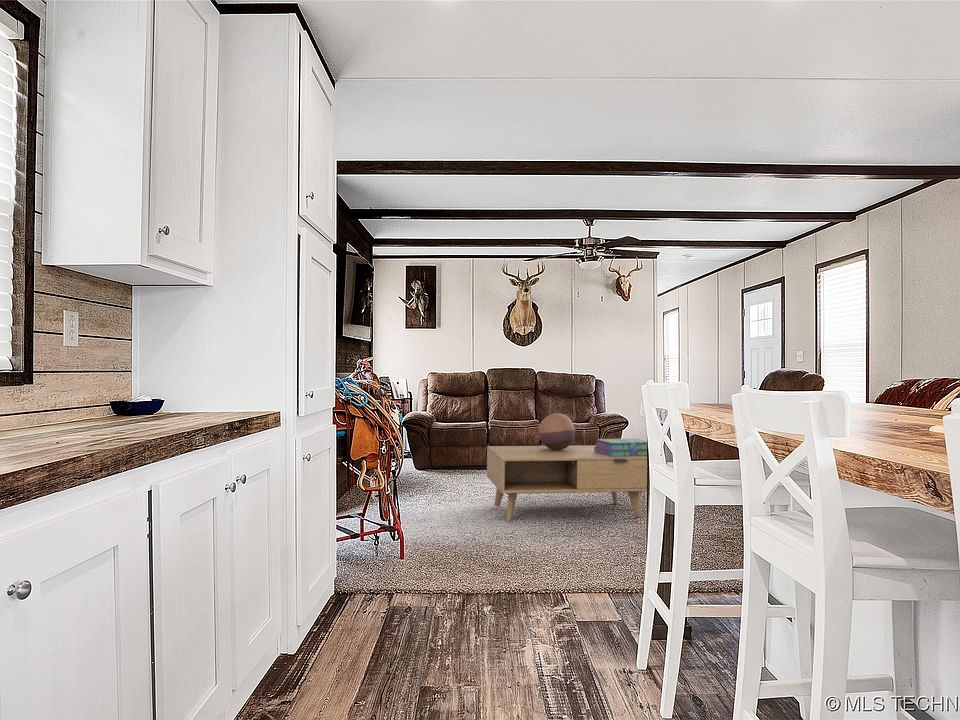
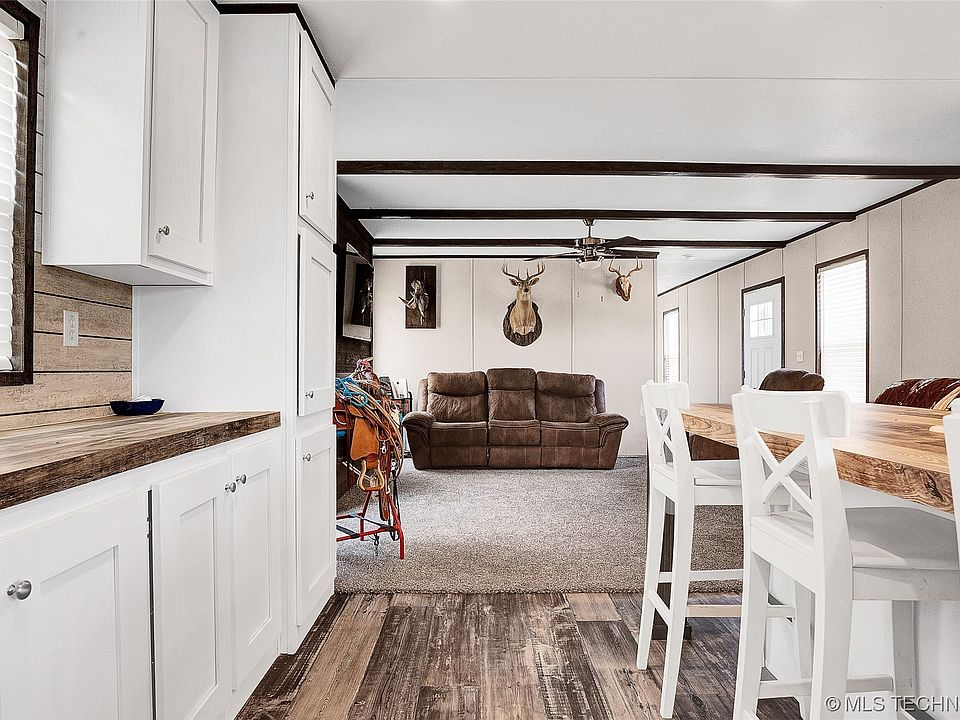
- decorative bowl (557, 431)
- stack of books (624, 446)
- coffee table (566, 481)
